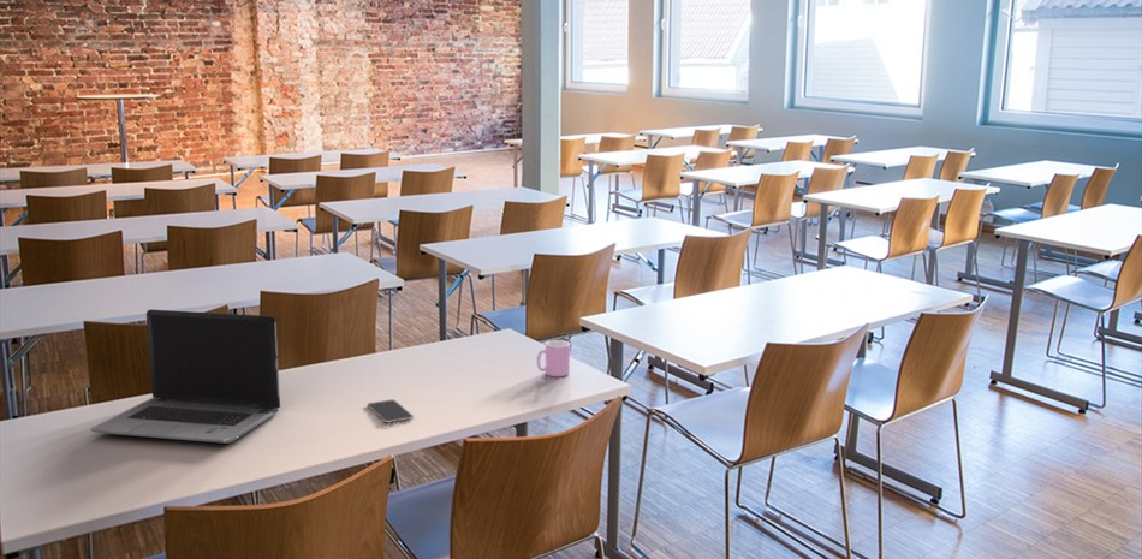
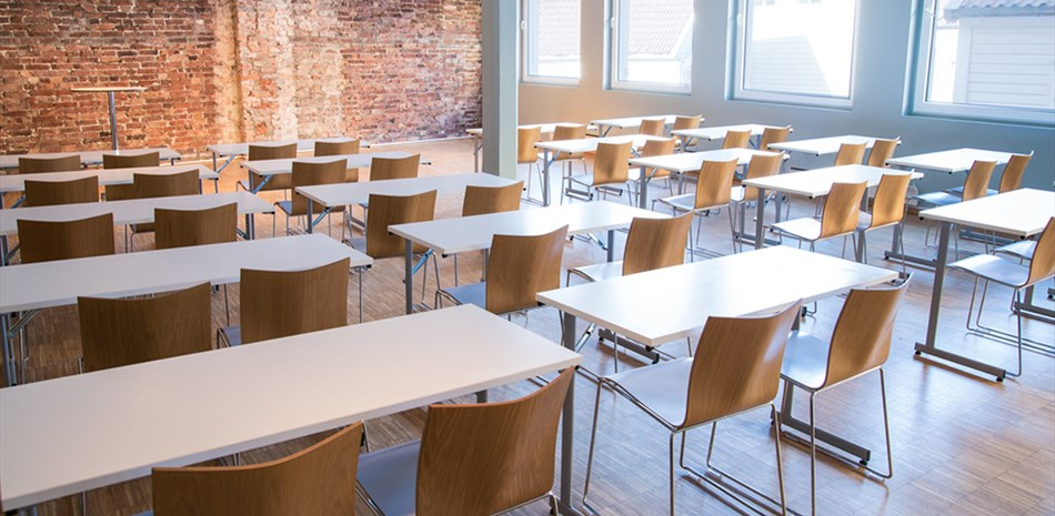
- cup (552, 358)
- laptop computer (185, 374)
- smartphone (389, 410)
